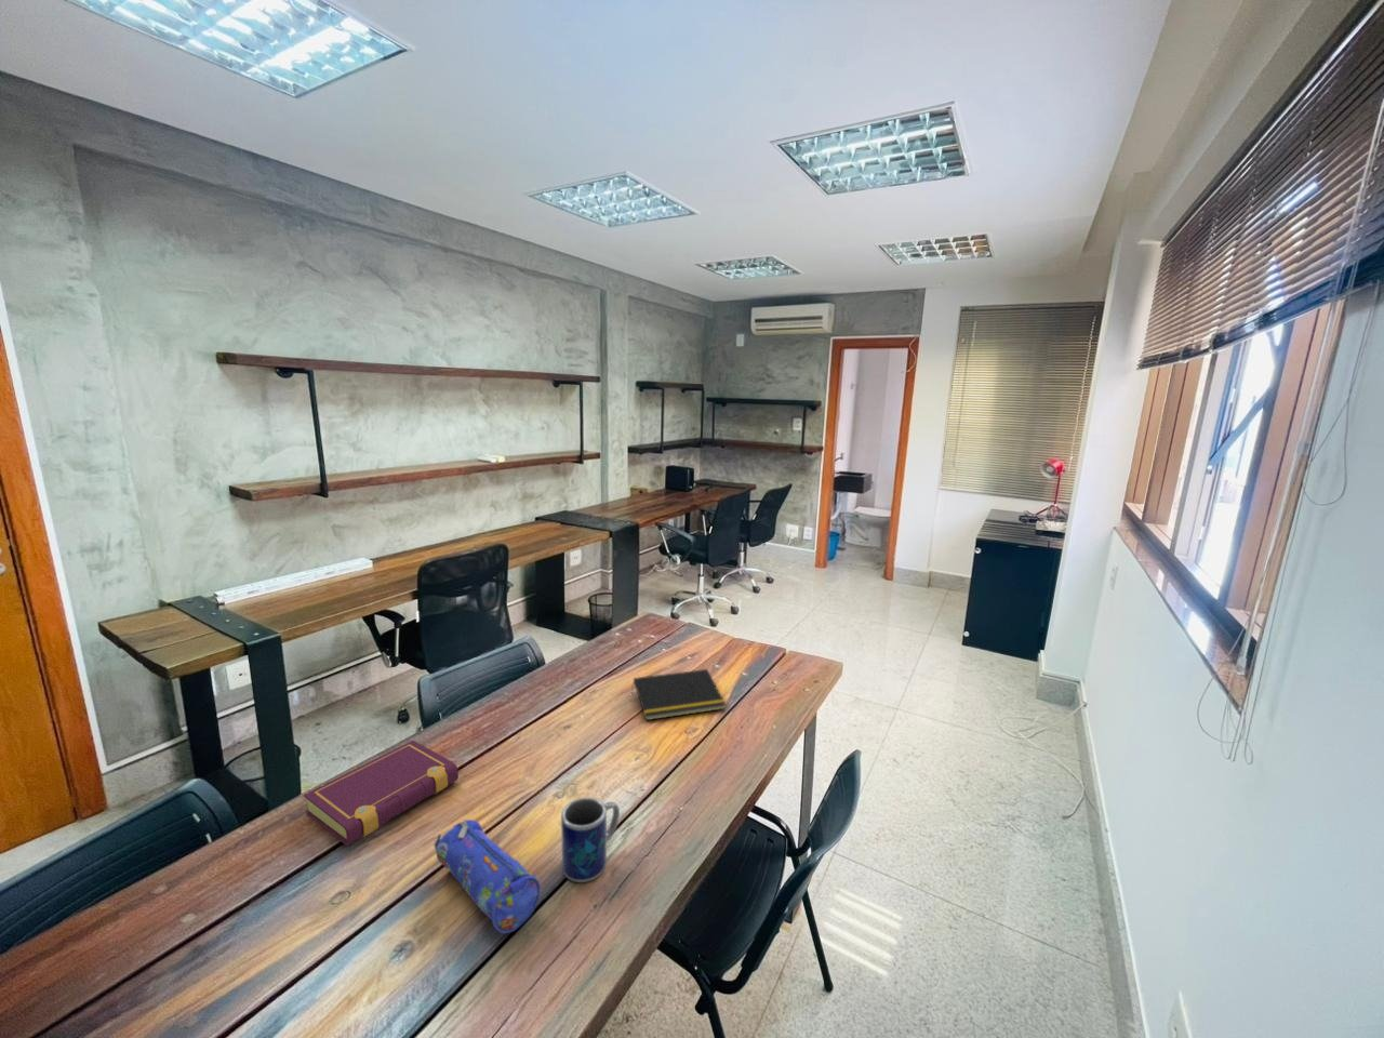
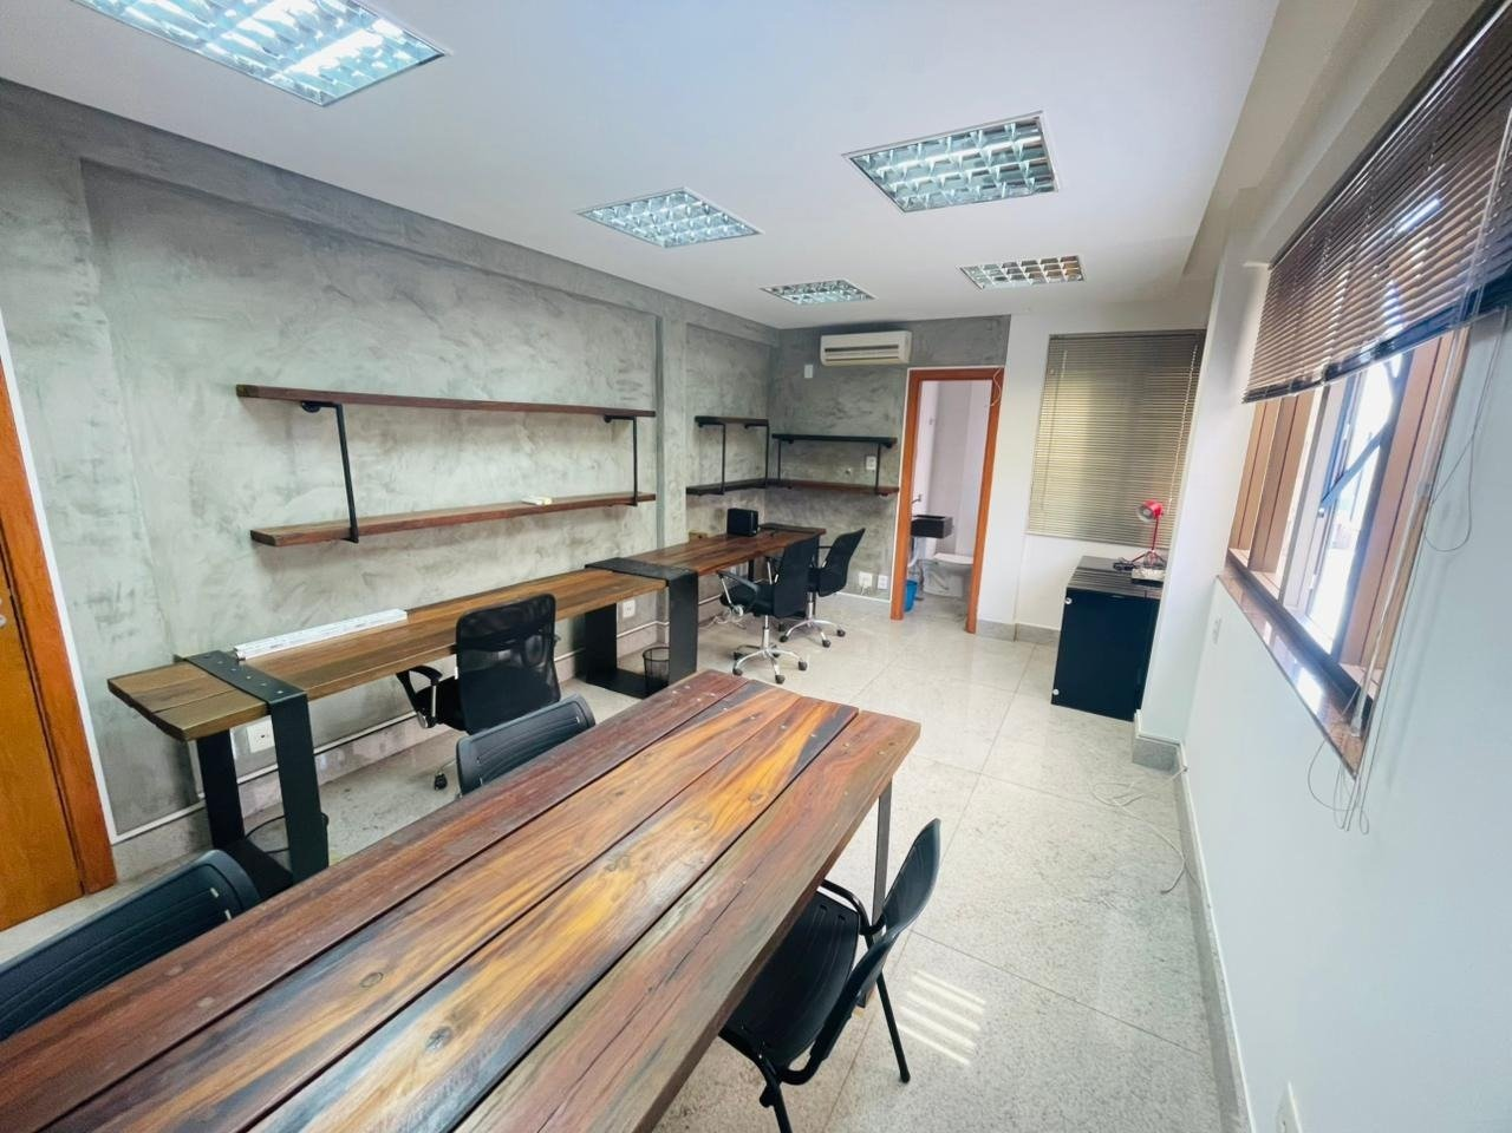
- notepad (678, 692)
- pencil case (485, 868)
- mug (593, 833)
- book (386, 786)
